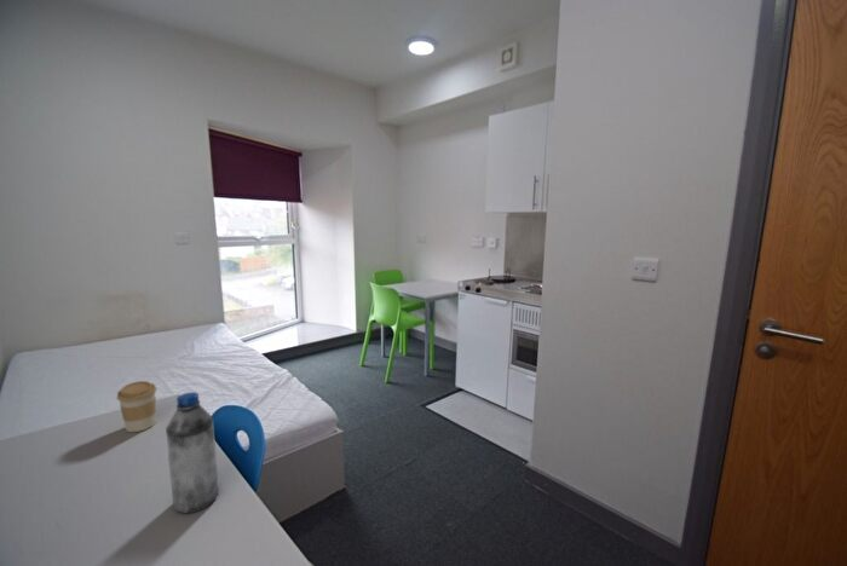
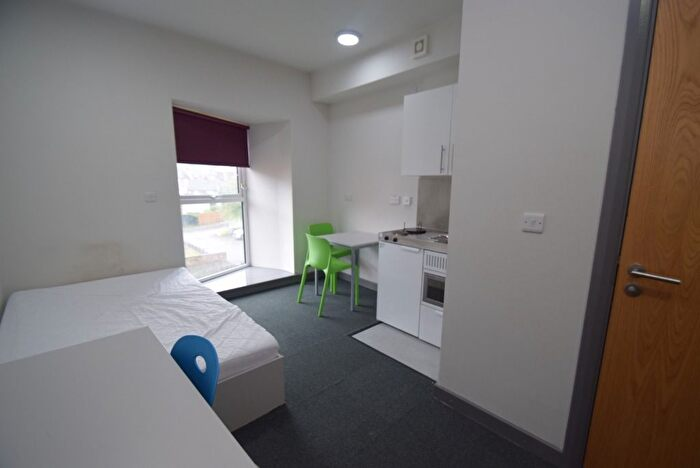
- coffee cup (138, 405)
- water bottle (191, 449)
